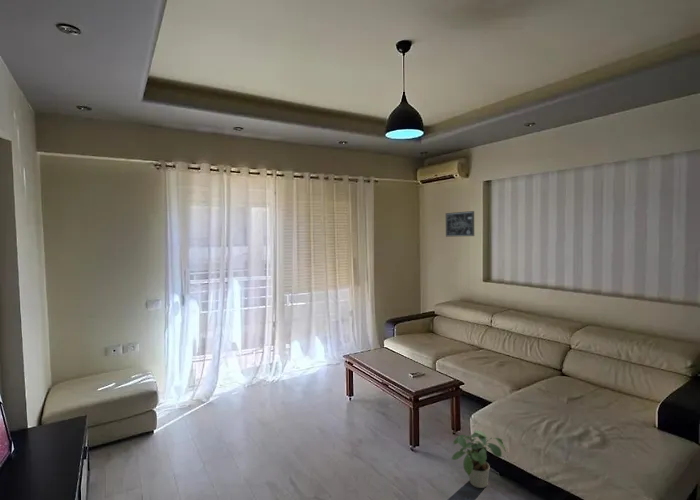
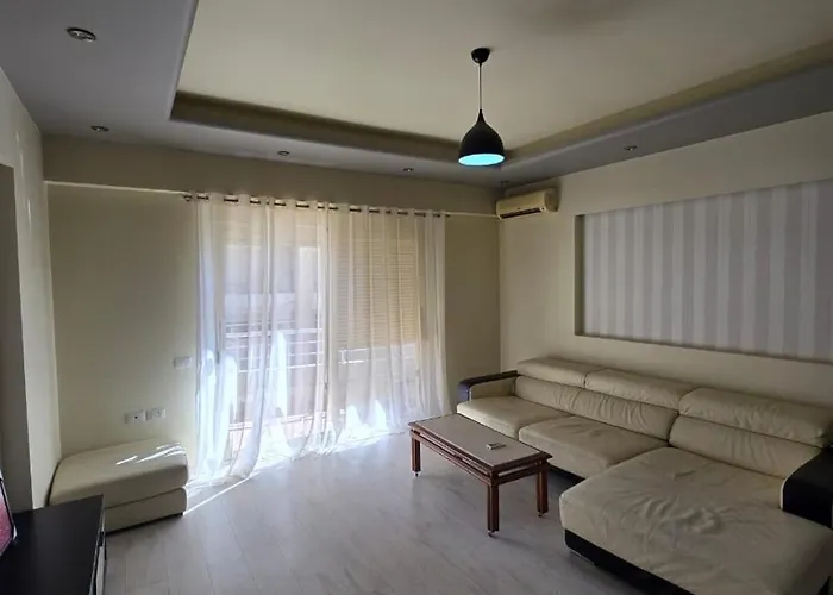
- wall art (459, 224)
- potted plant (475, 460)
